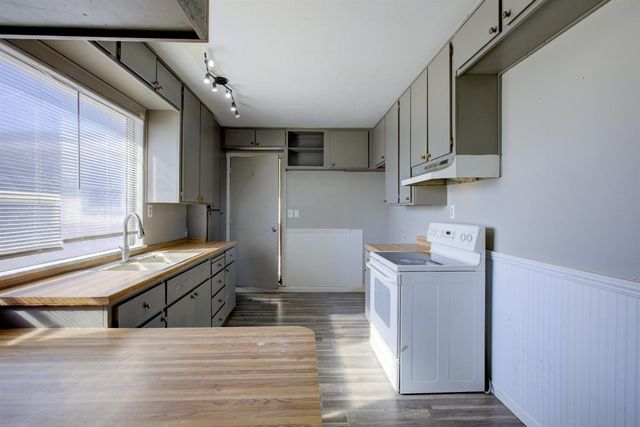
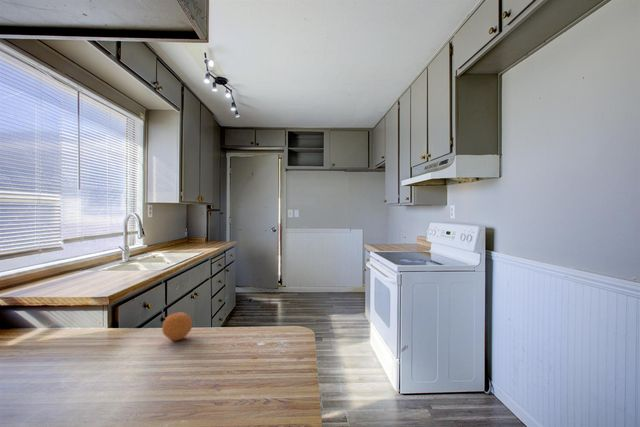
+ fruit (177, 326)
